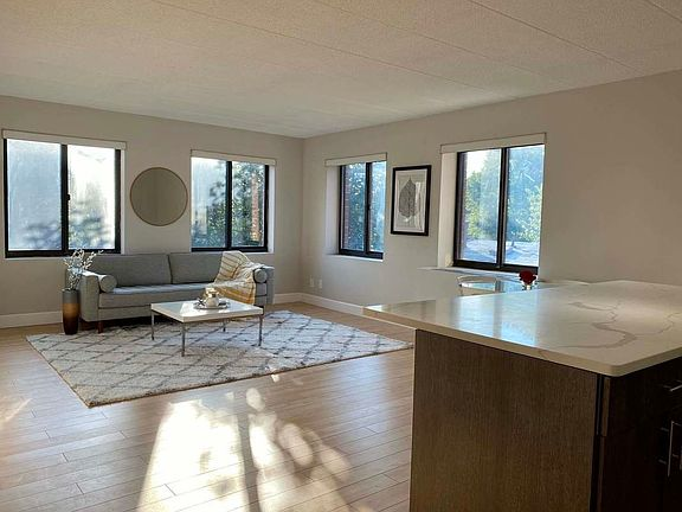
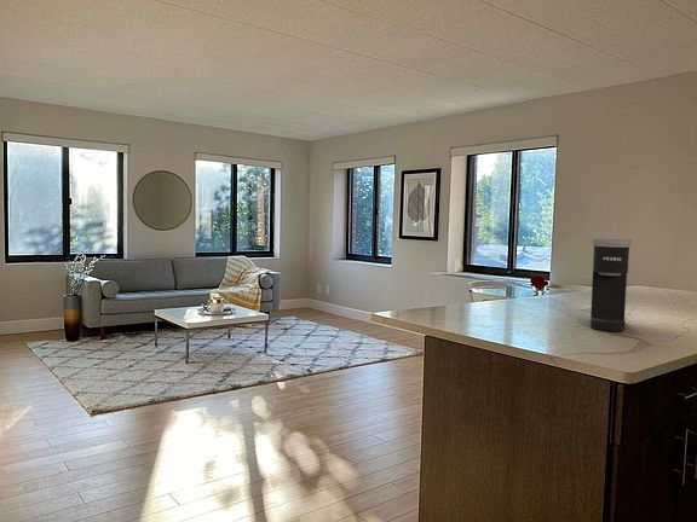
+ coffee maker (609, 282)
